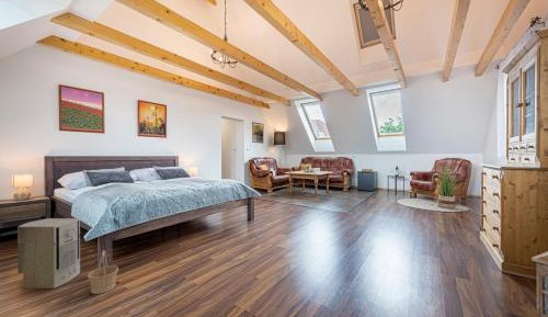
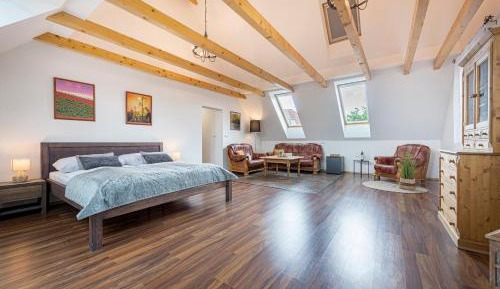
- basket (103, 269)
- air purifier (50, 251)
